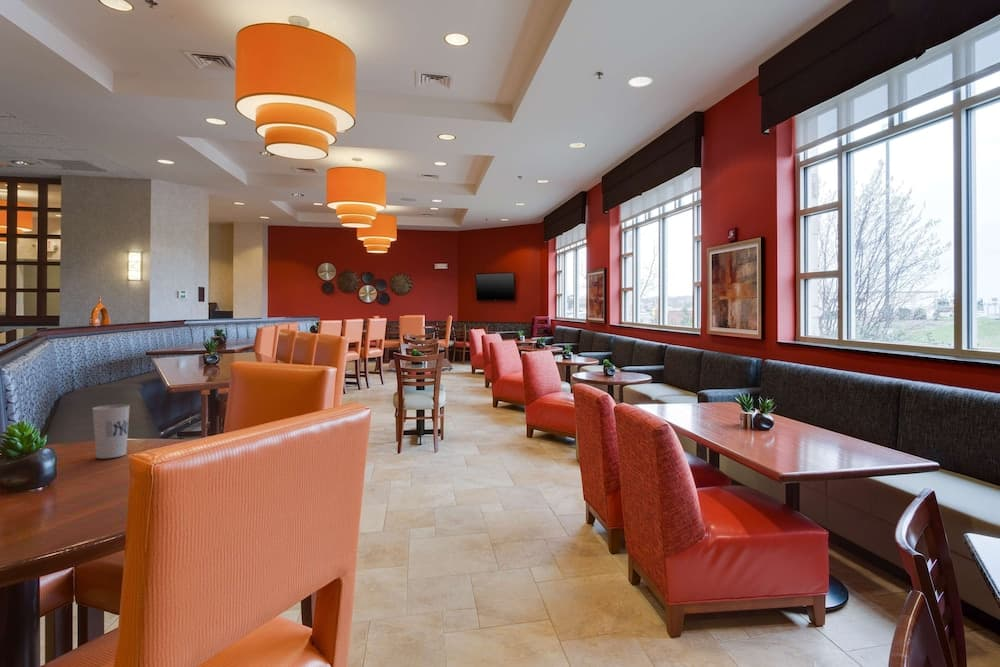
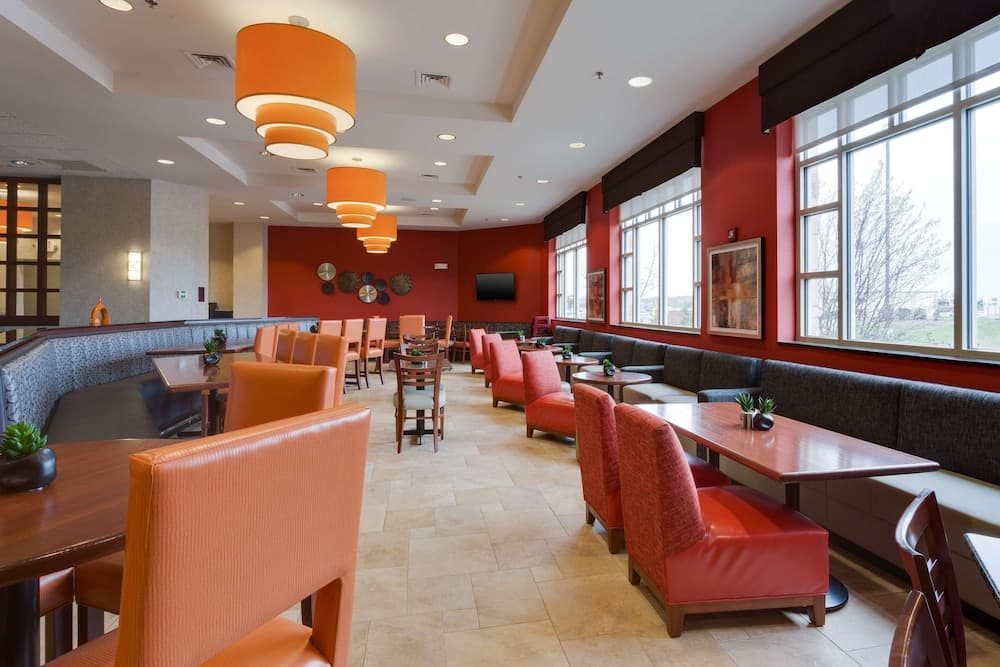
- cup (111, 431)
